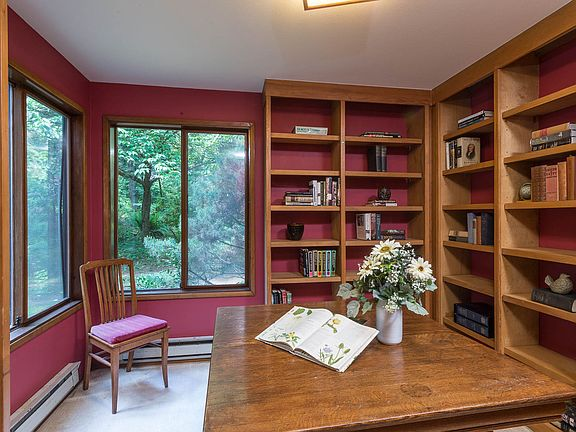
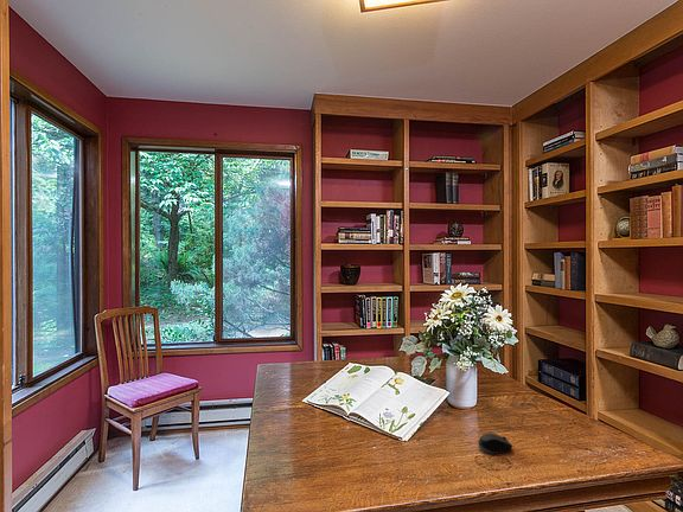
+ computer mouse (494, 441)
